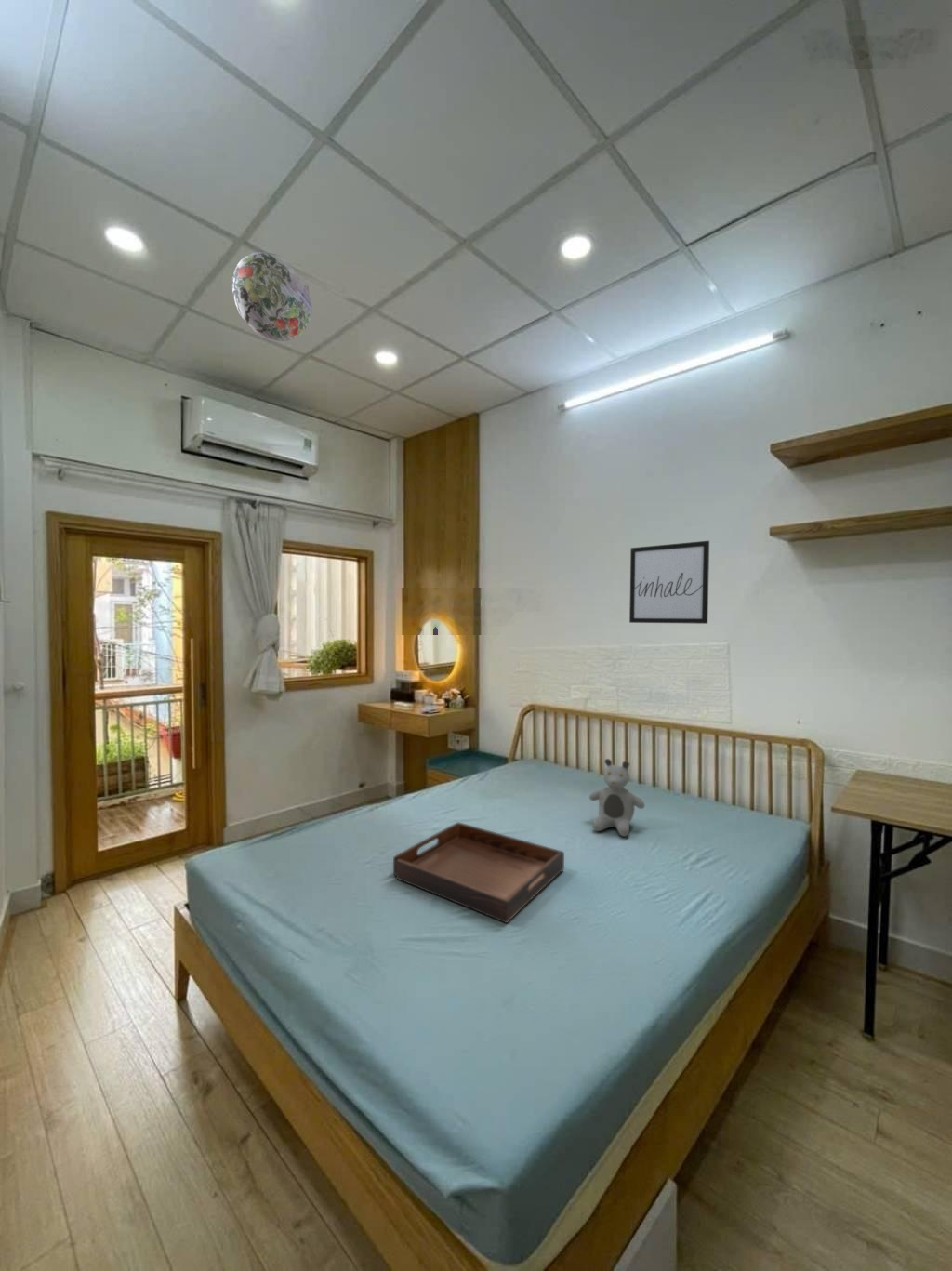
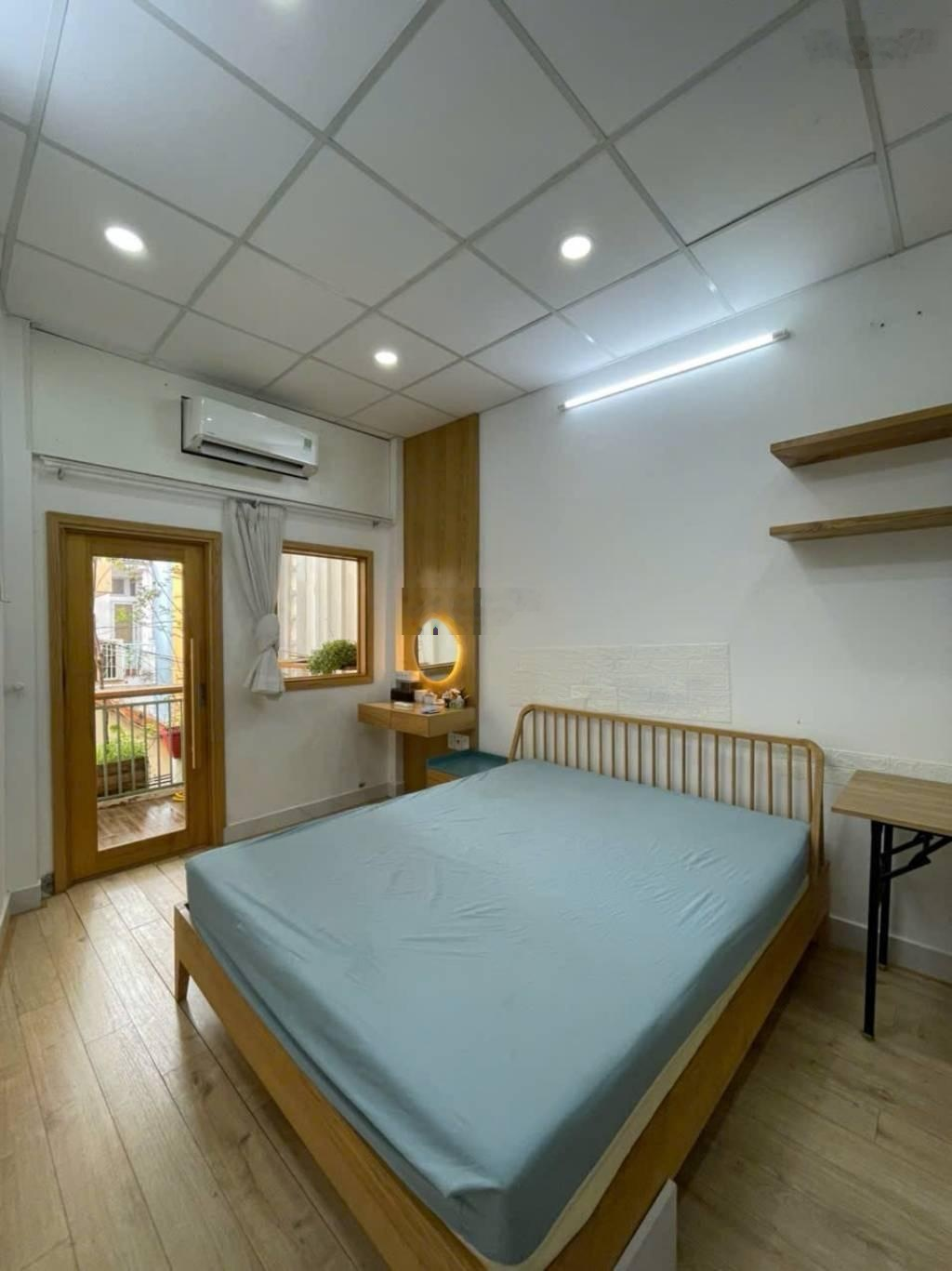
- paper lantern (272, 298)
- serving tray (478, 864)
- teddy bear (614, 795)
- wall art (667, 584)
